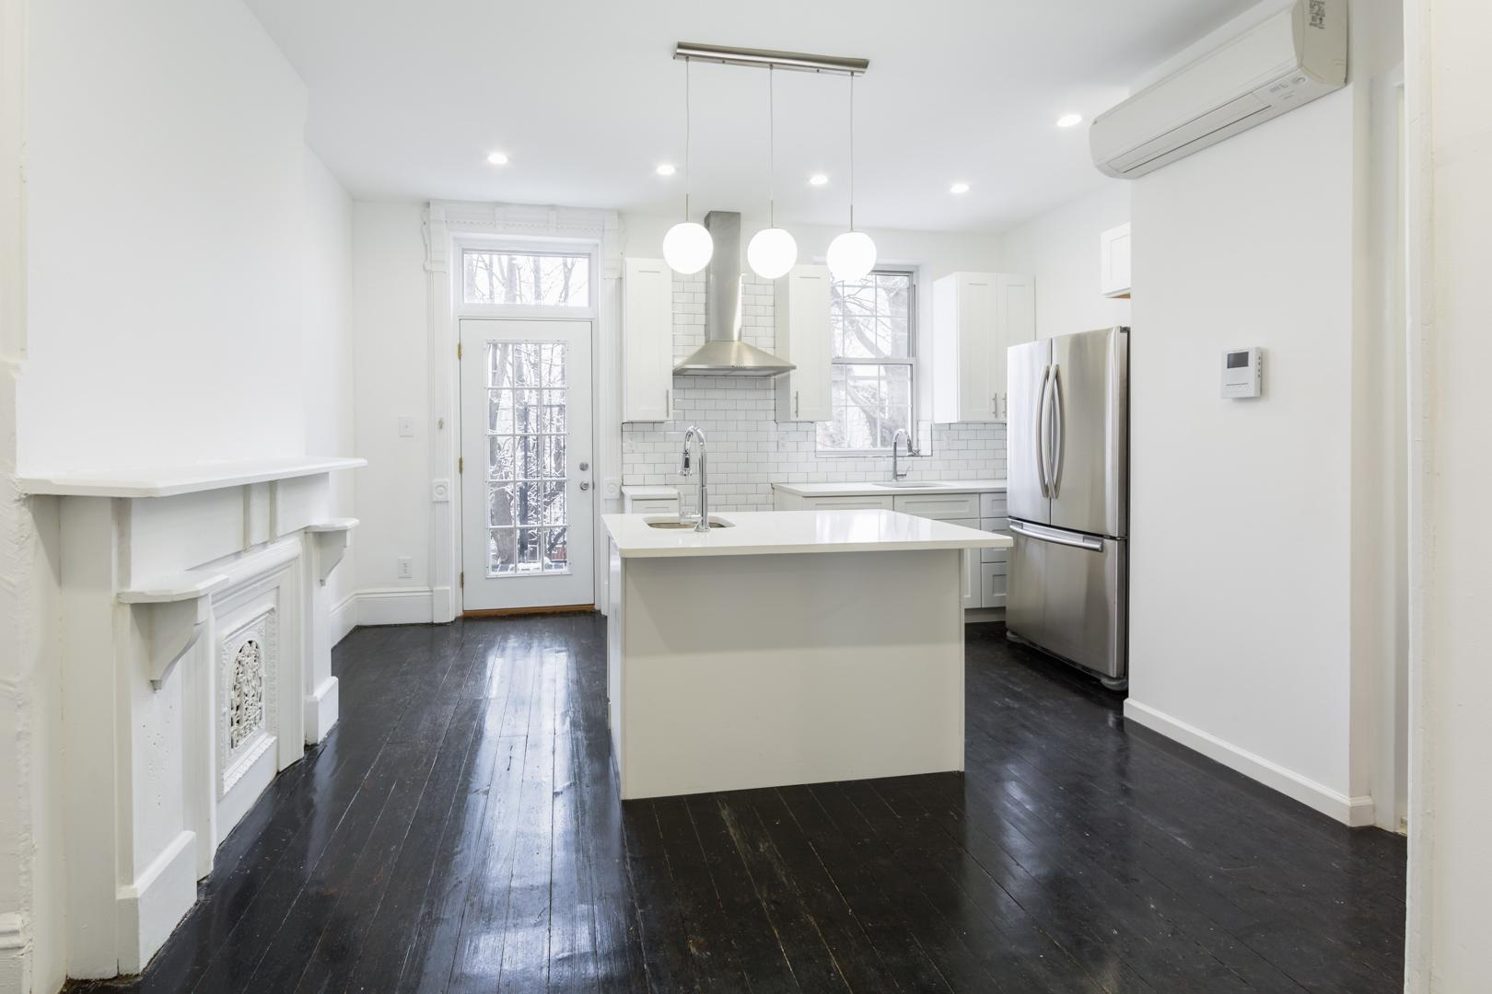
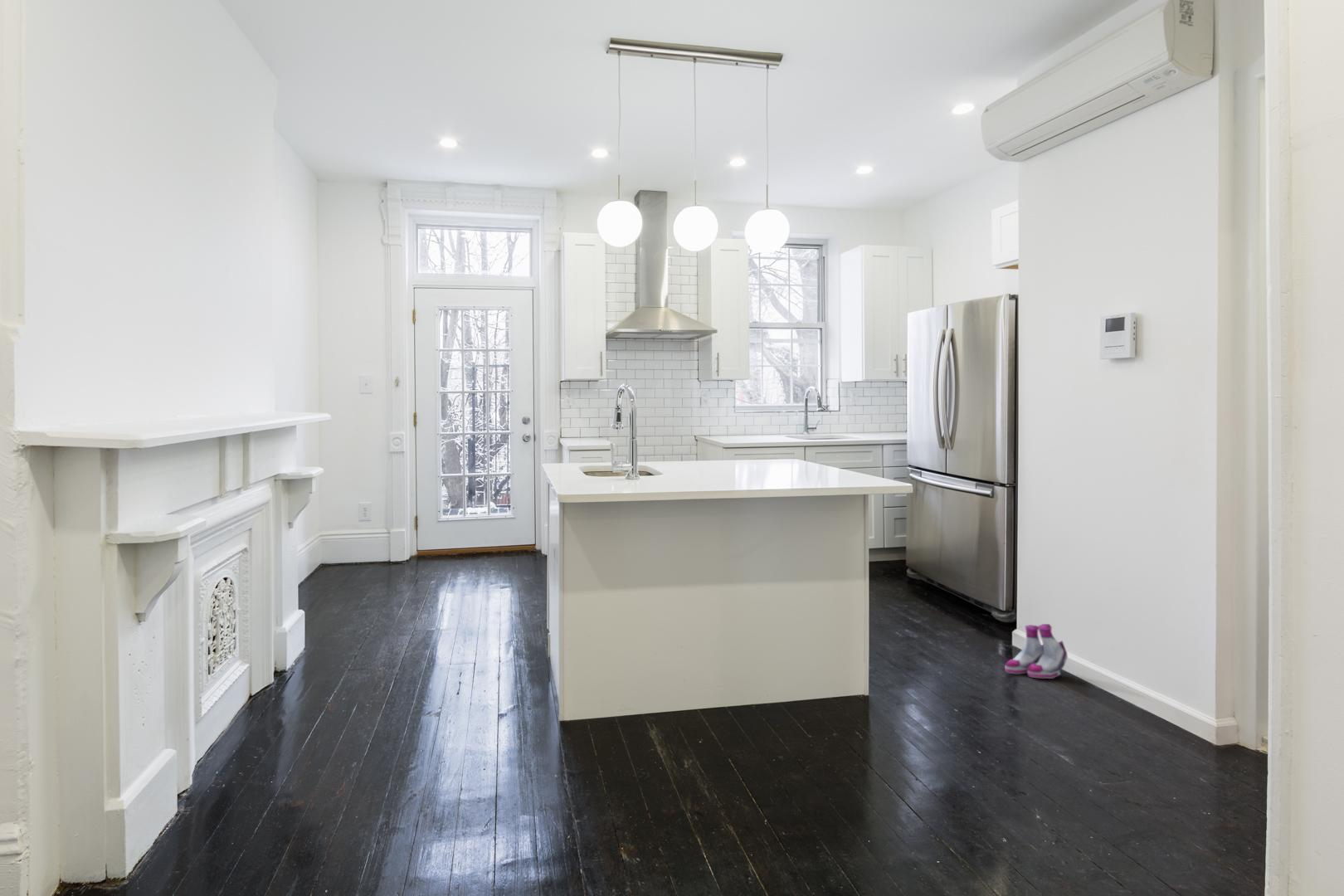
+ boots (1035, 647)
